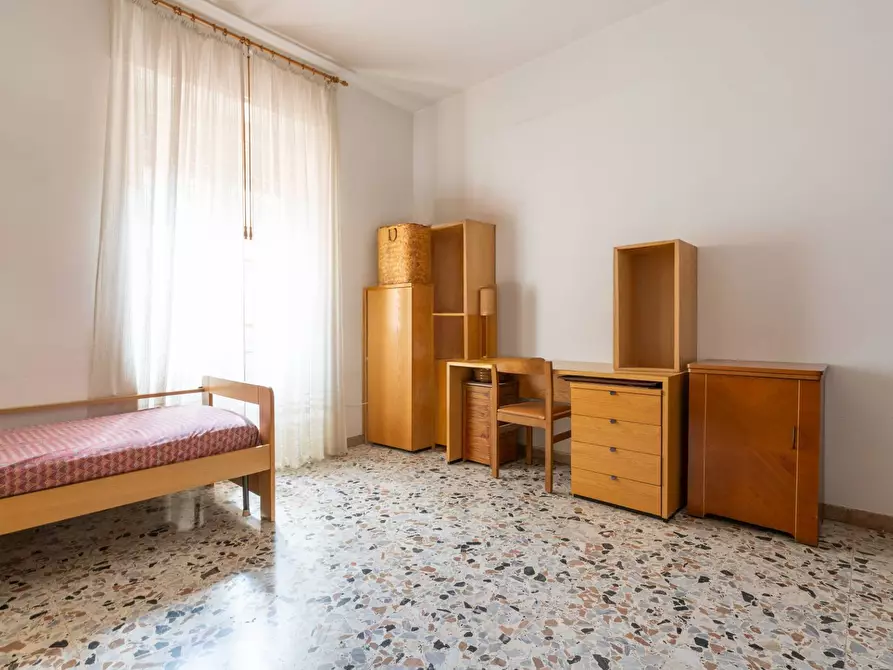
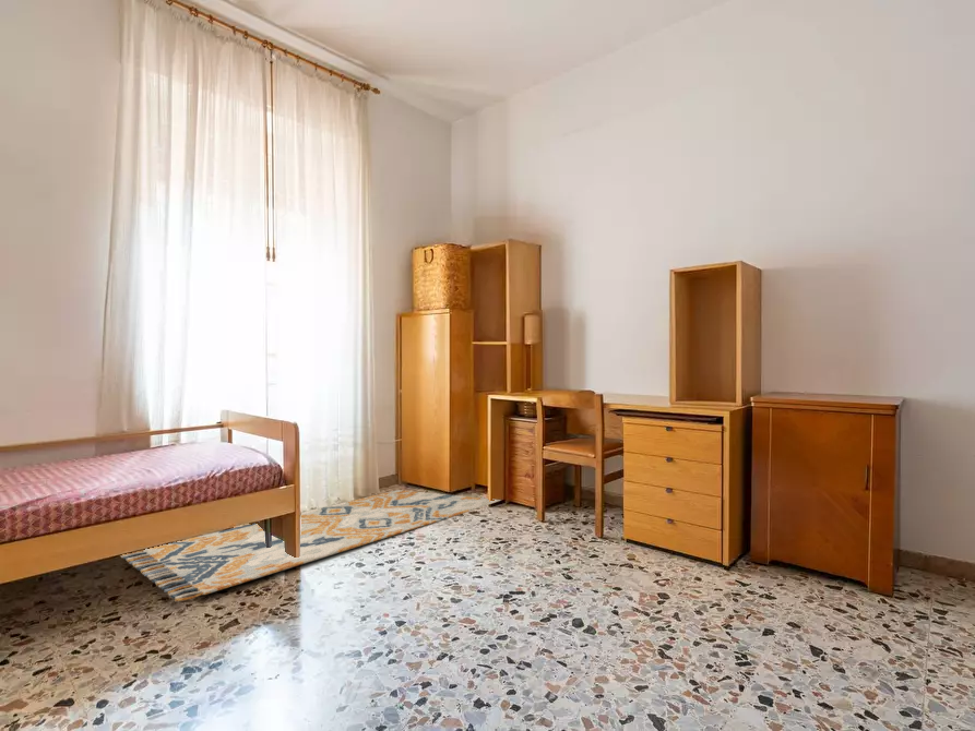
+ rug (372, 515)
